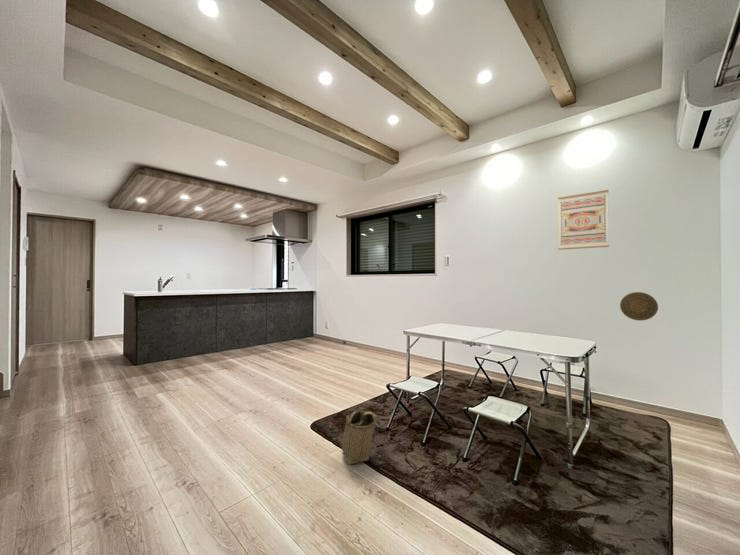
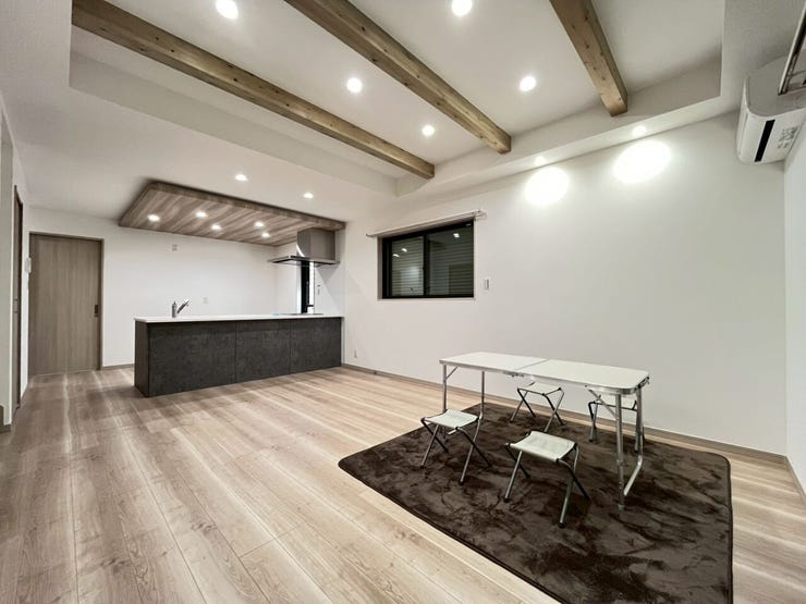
- decorative plate (638, 306)
- wall art (582, 221)
- basket (359, 434)
